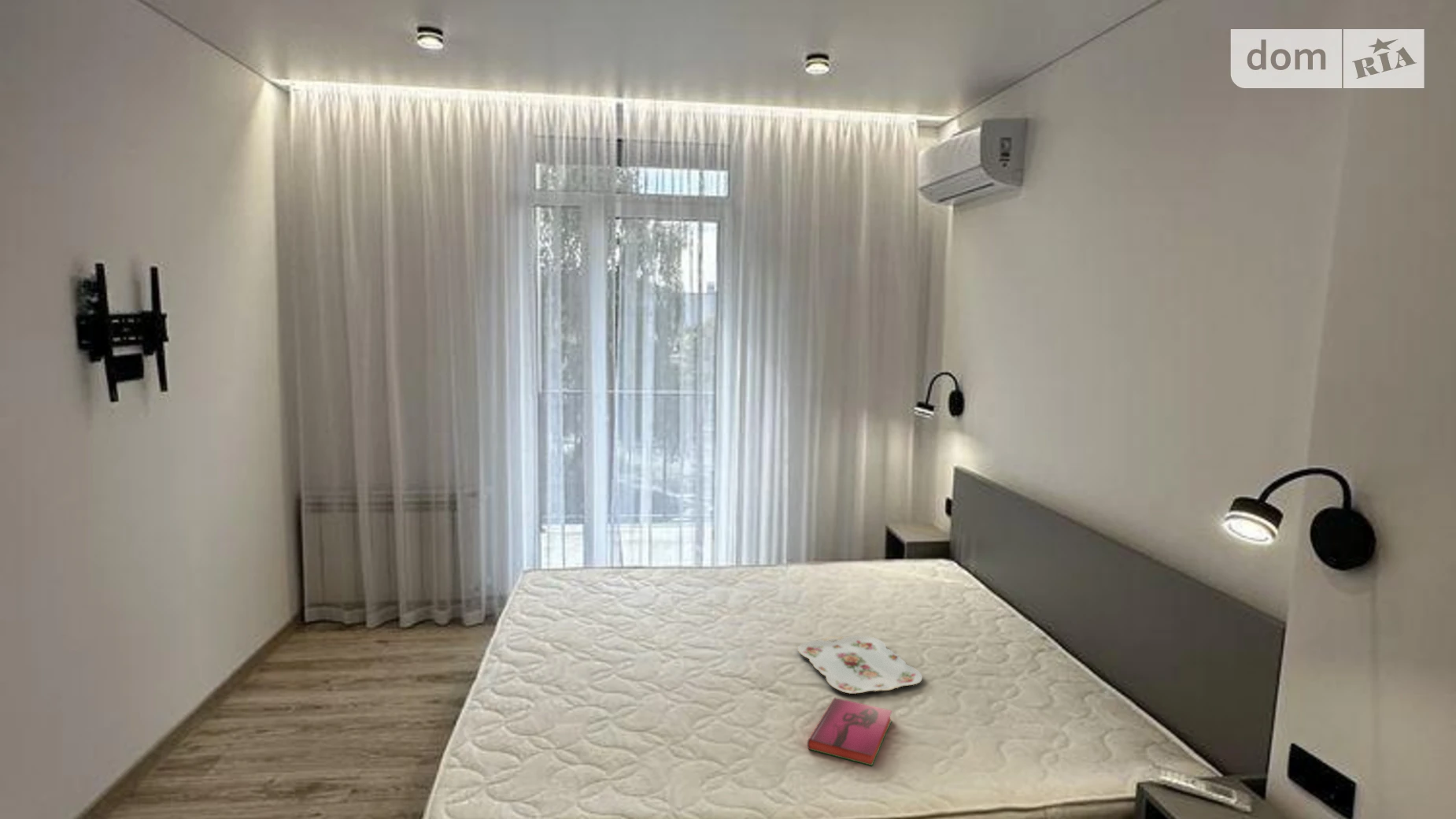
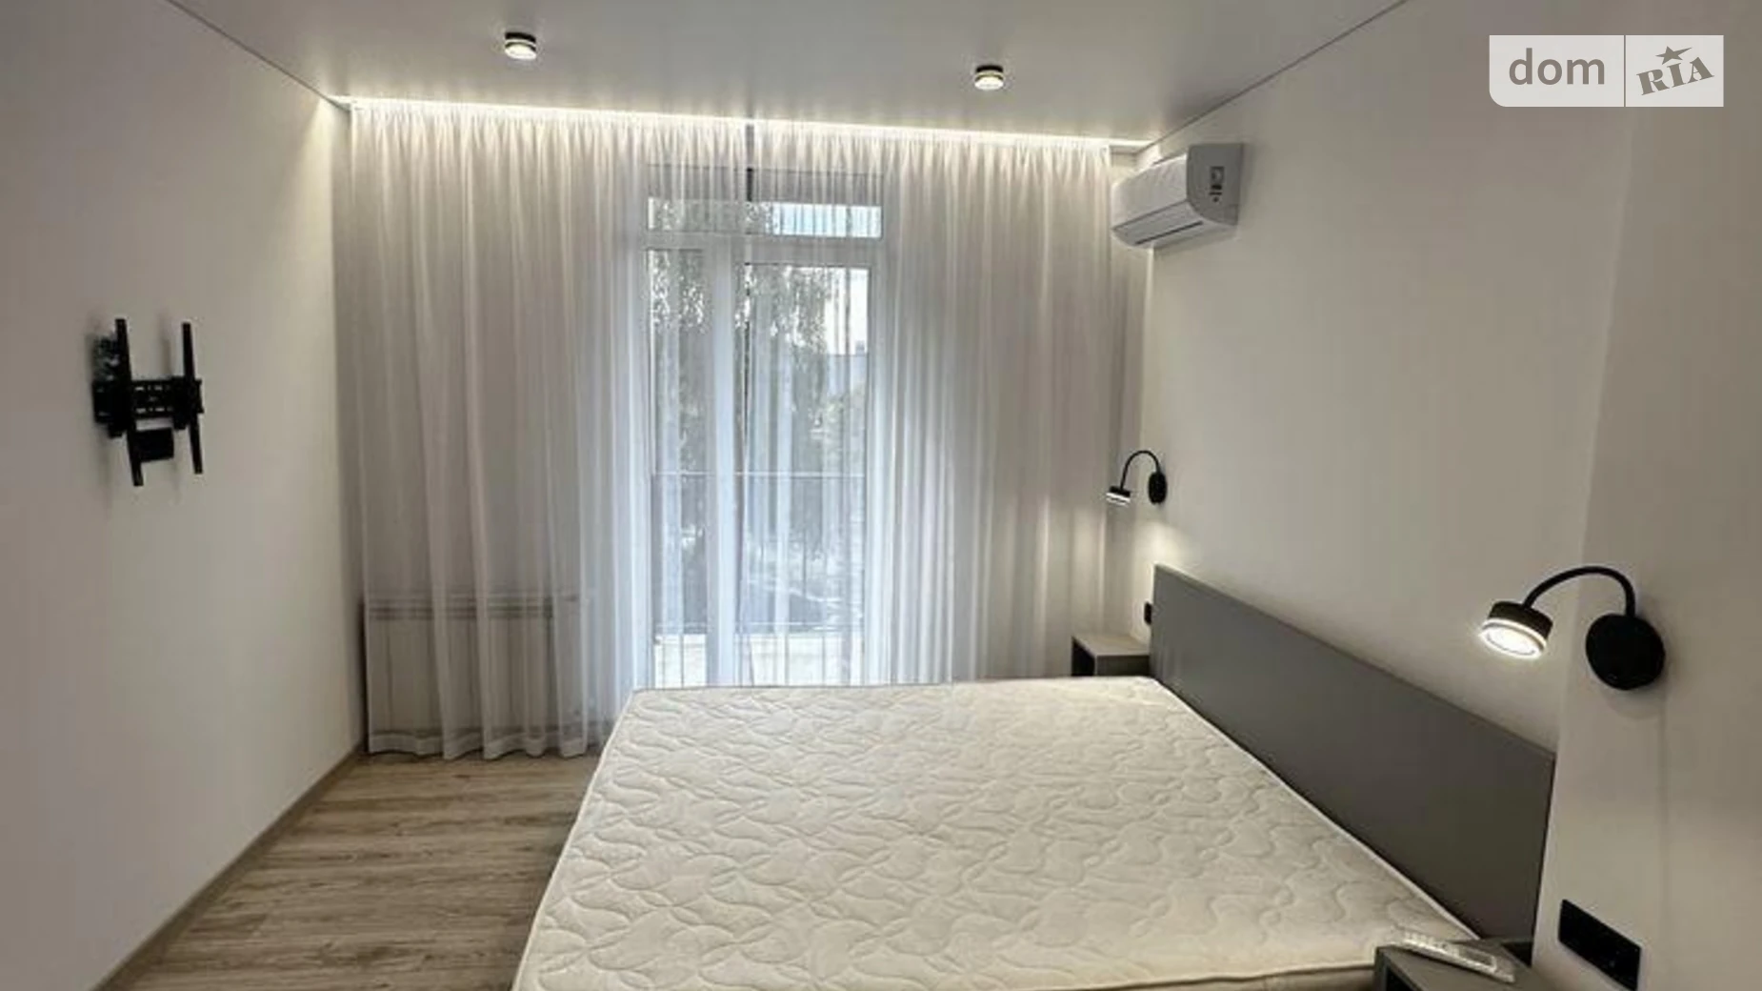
- serving tray (857, 663)
- hardback book (851, 728)
